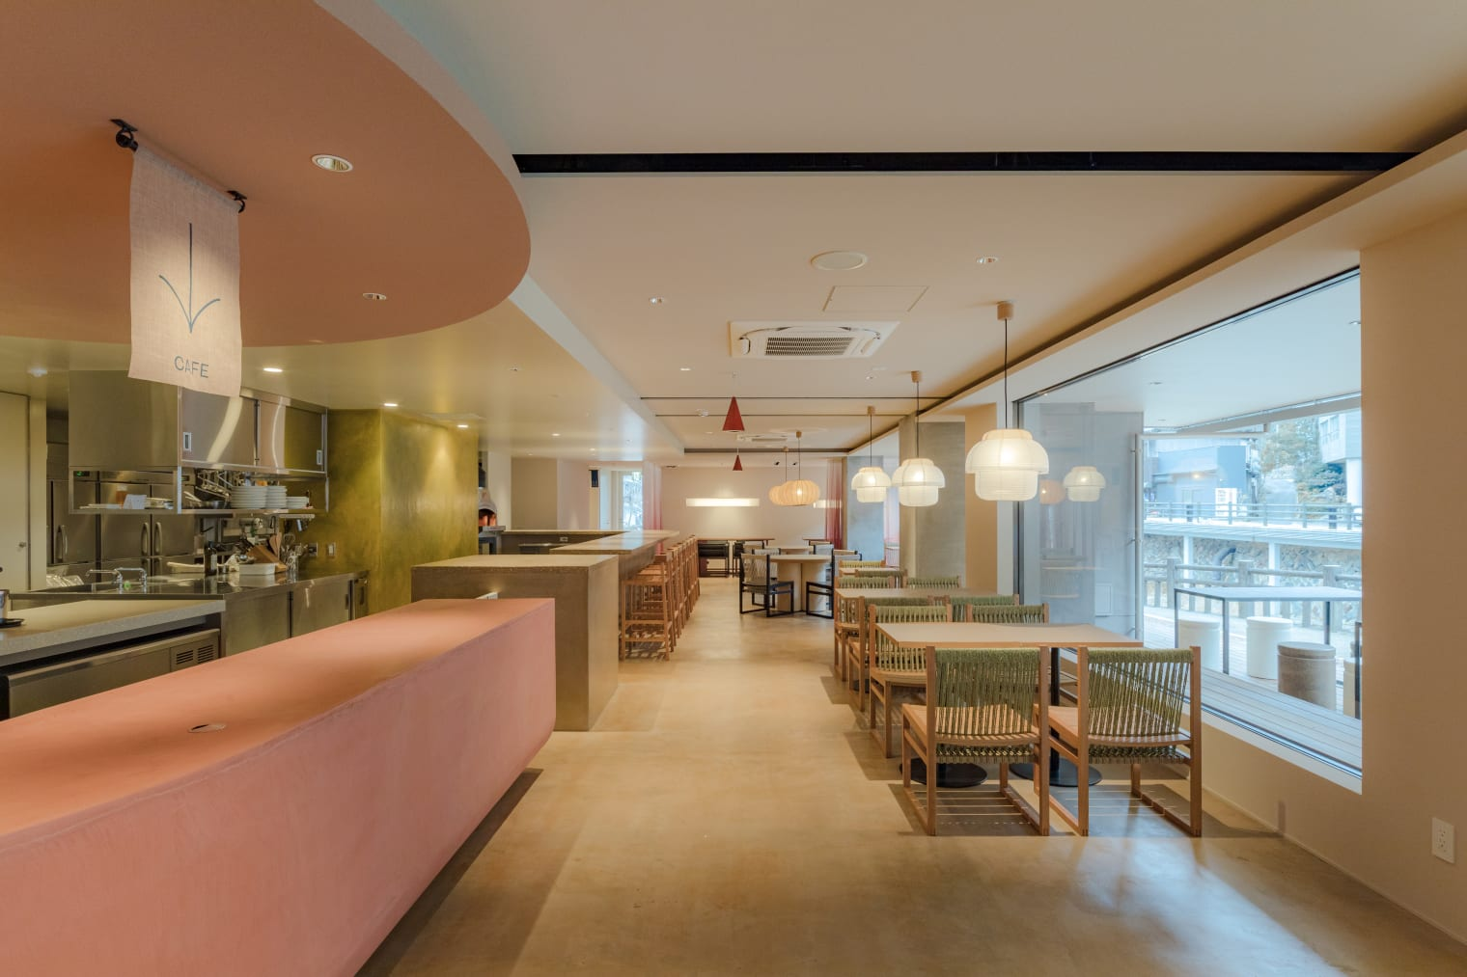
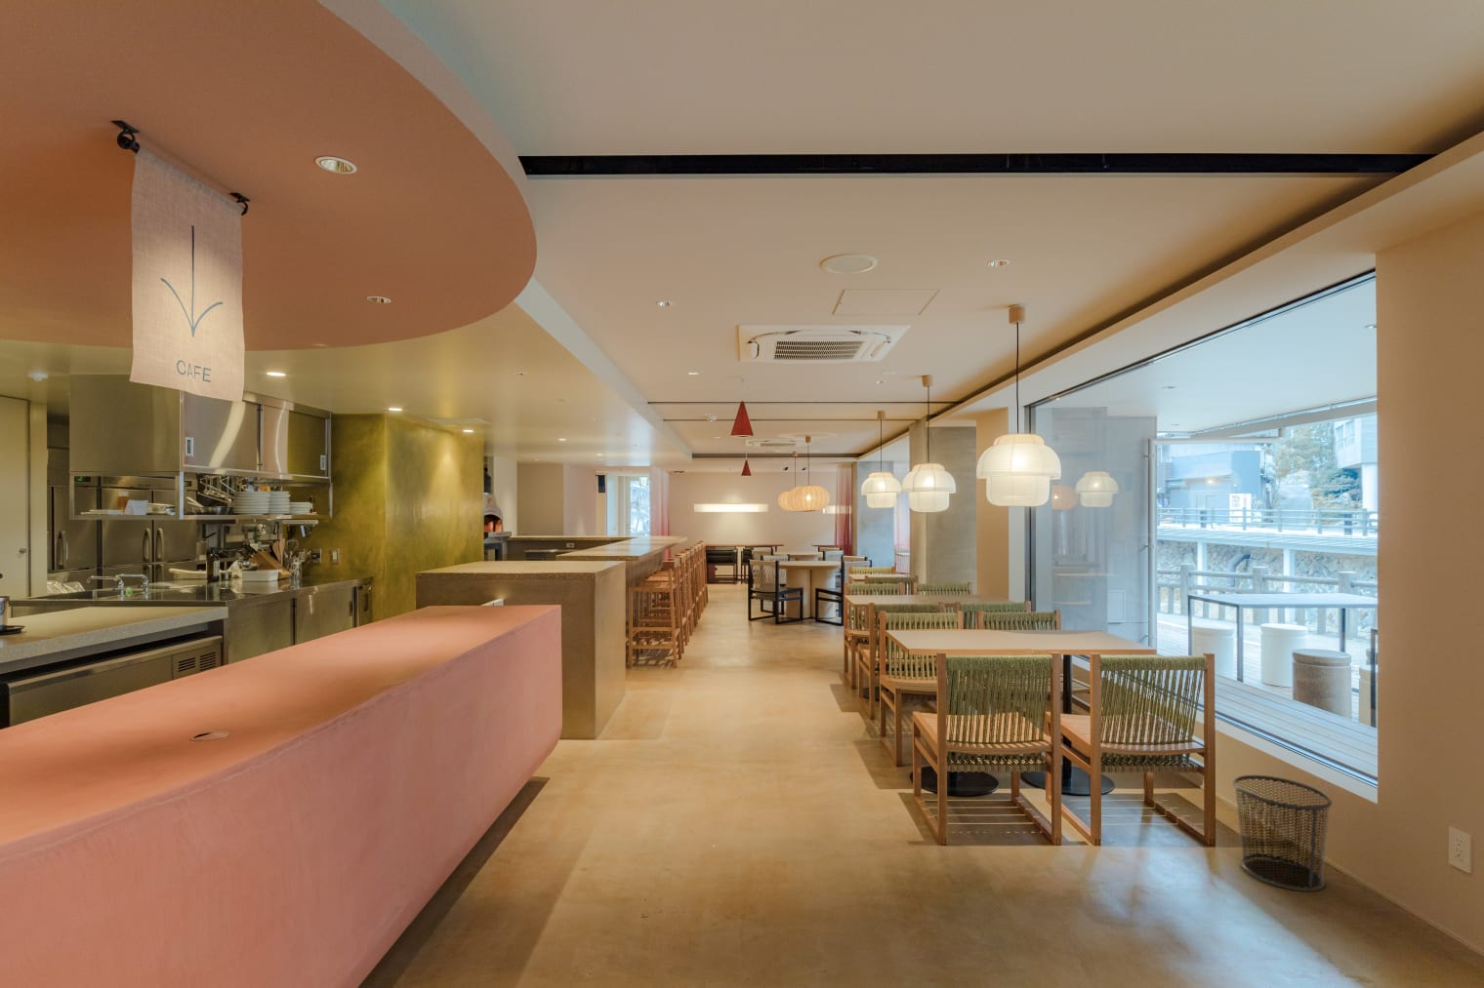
+ waste bin (1281, 831)
